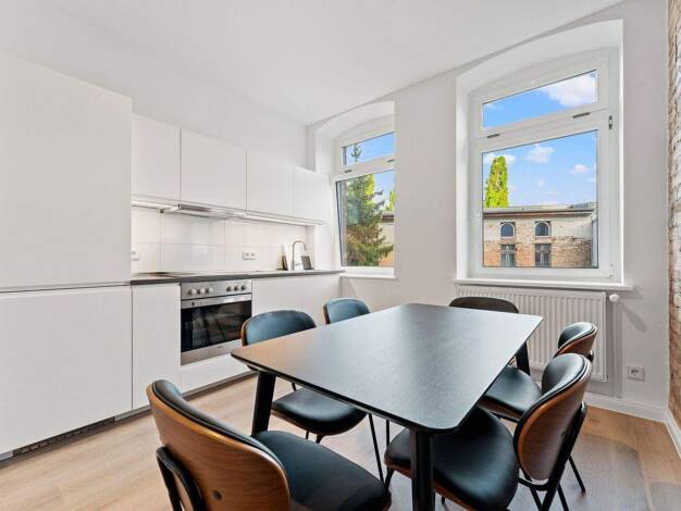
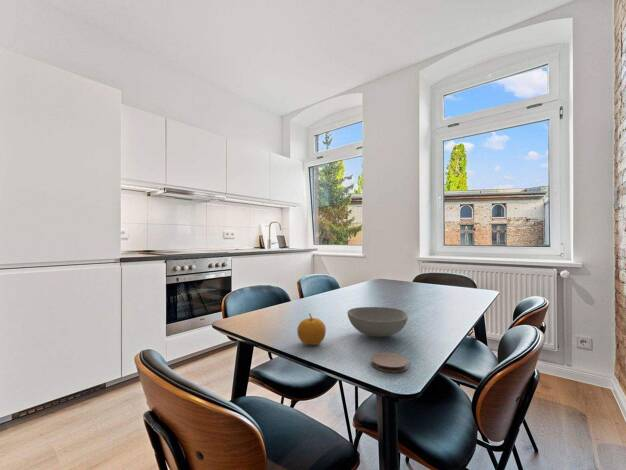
+ coaster (389, 361)
+ fruit (311, 328)
+ bowl (377, 323)
